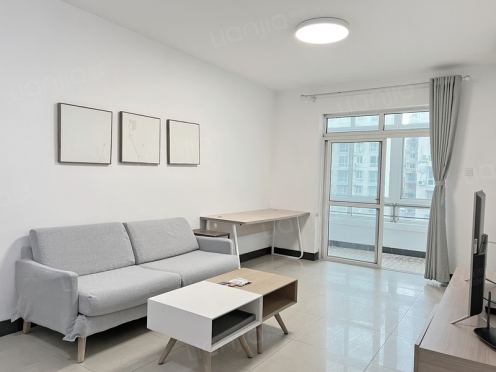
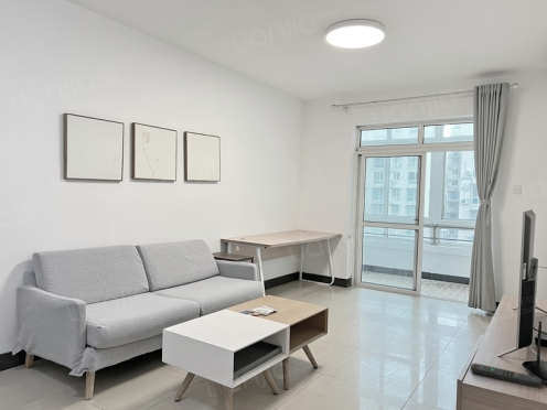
+ remote control (504, 374)
